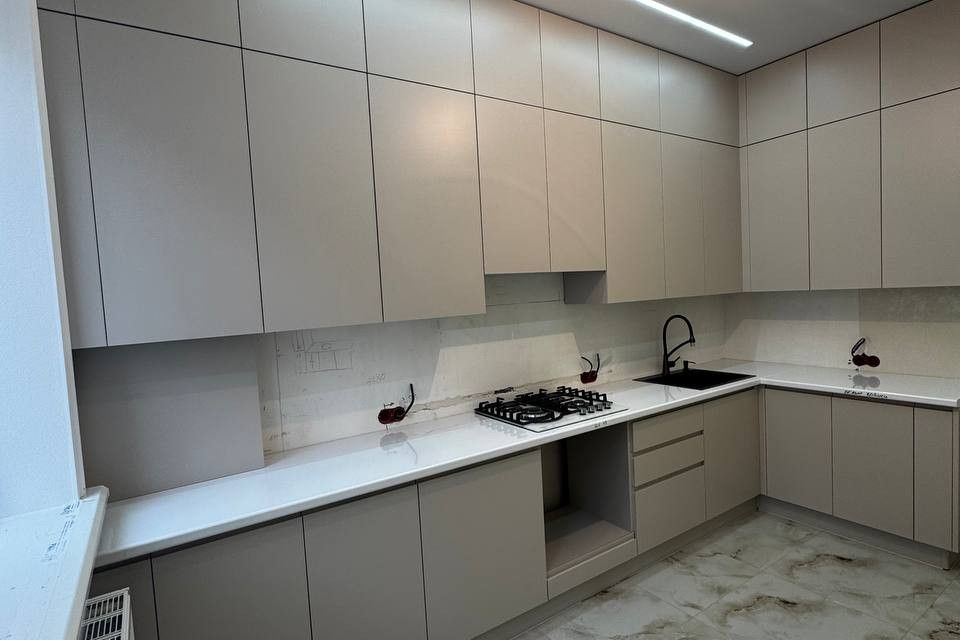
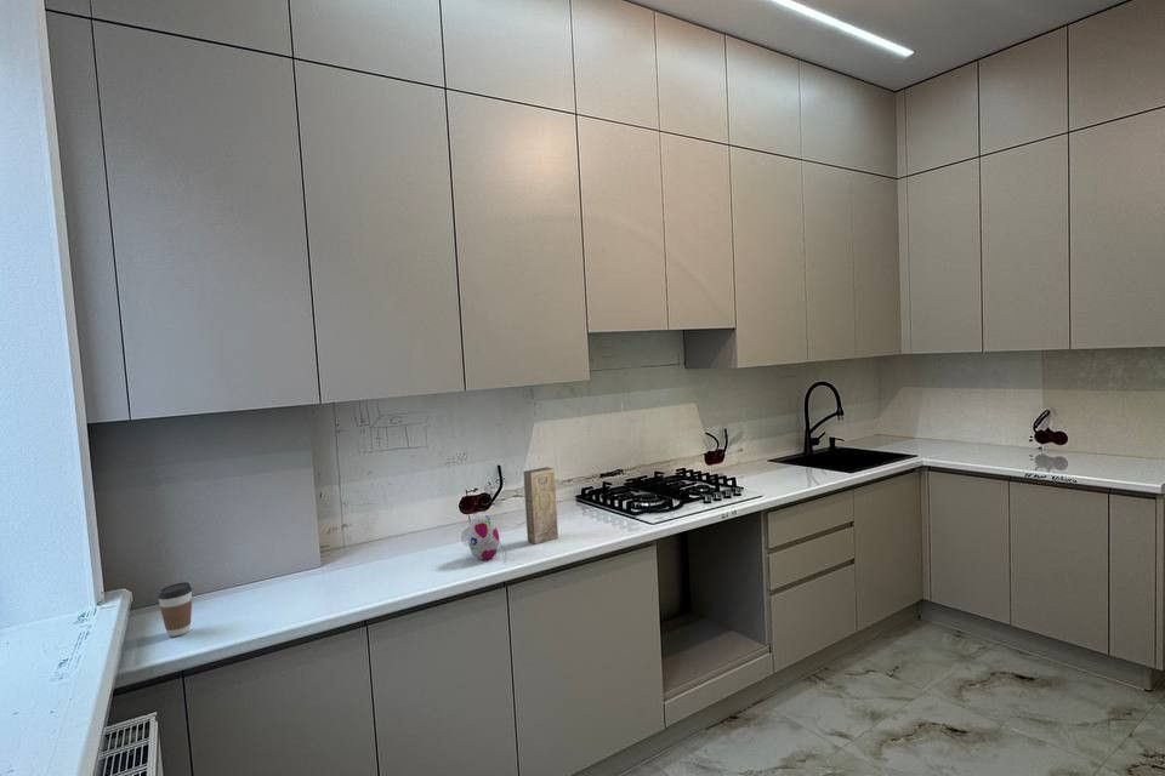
+ coffee cup (176, 609)
+ box (540, 504)
+ decorative egg (483, 535)
